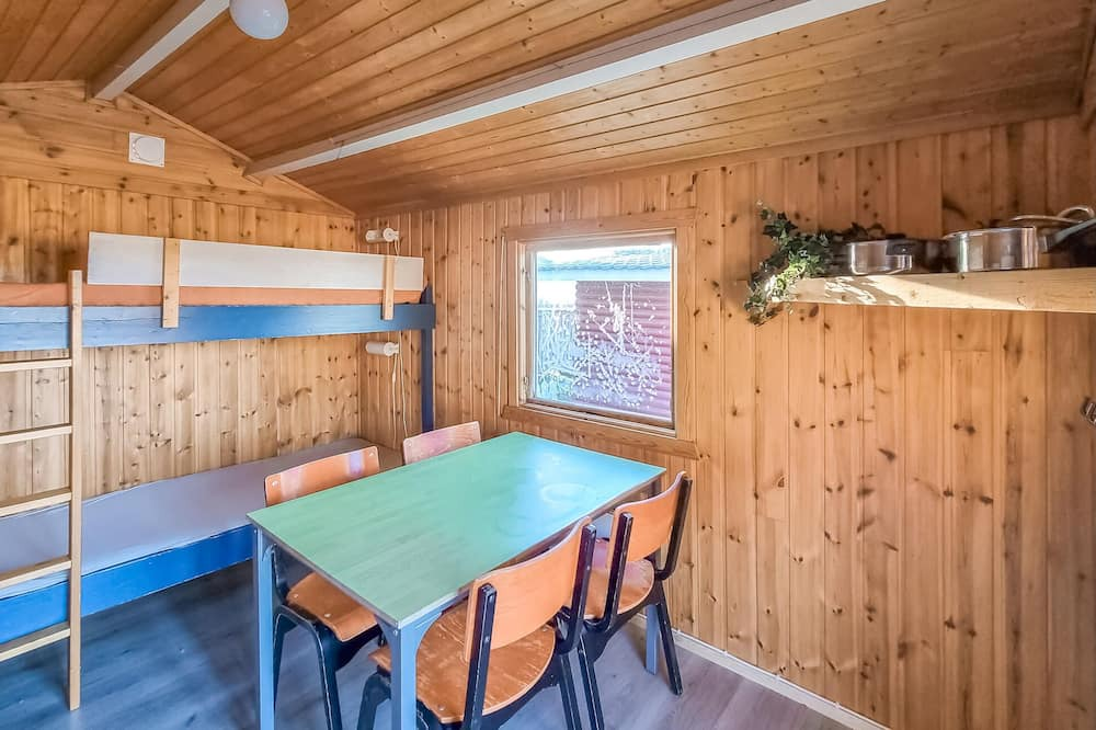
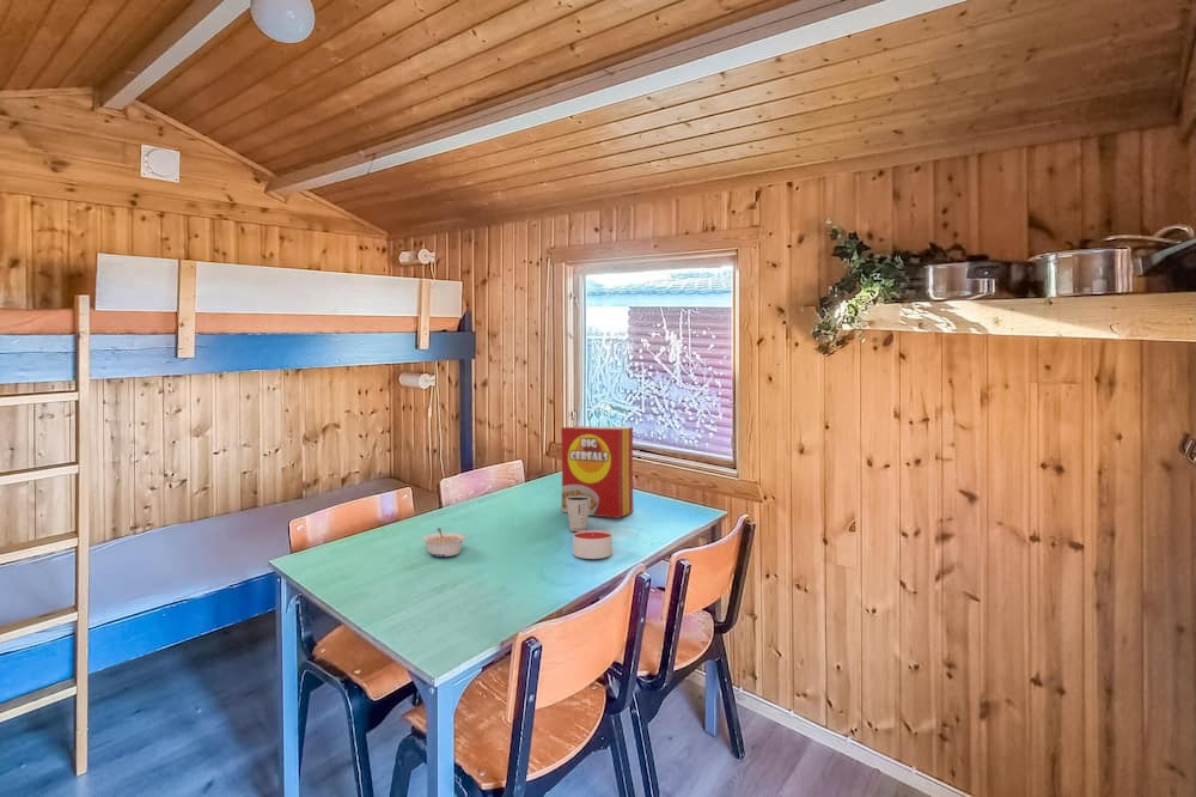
+ legume (443, 543)
+ cereal box (597, 469)
+ dixie cup (578, 513)
+ candle (592, 543)
